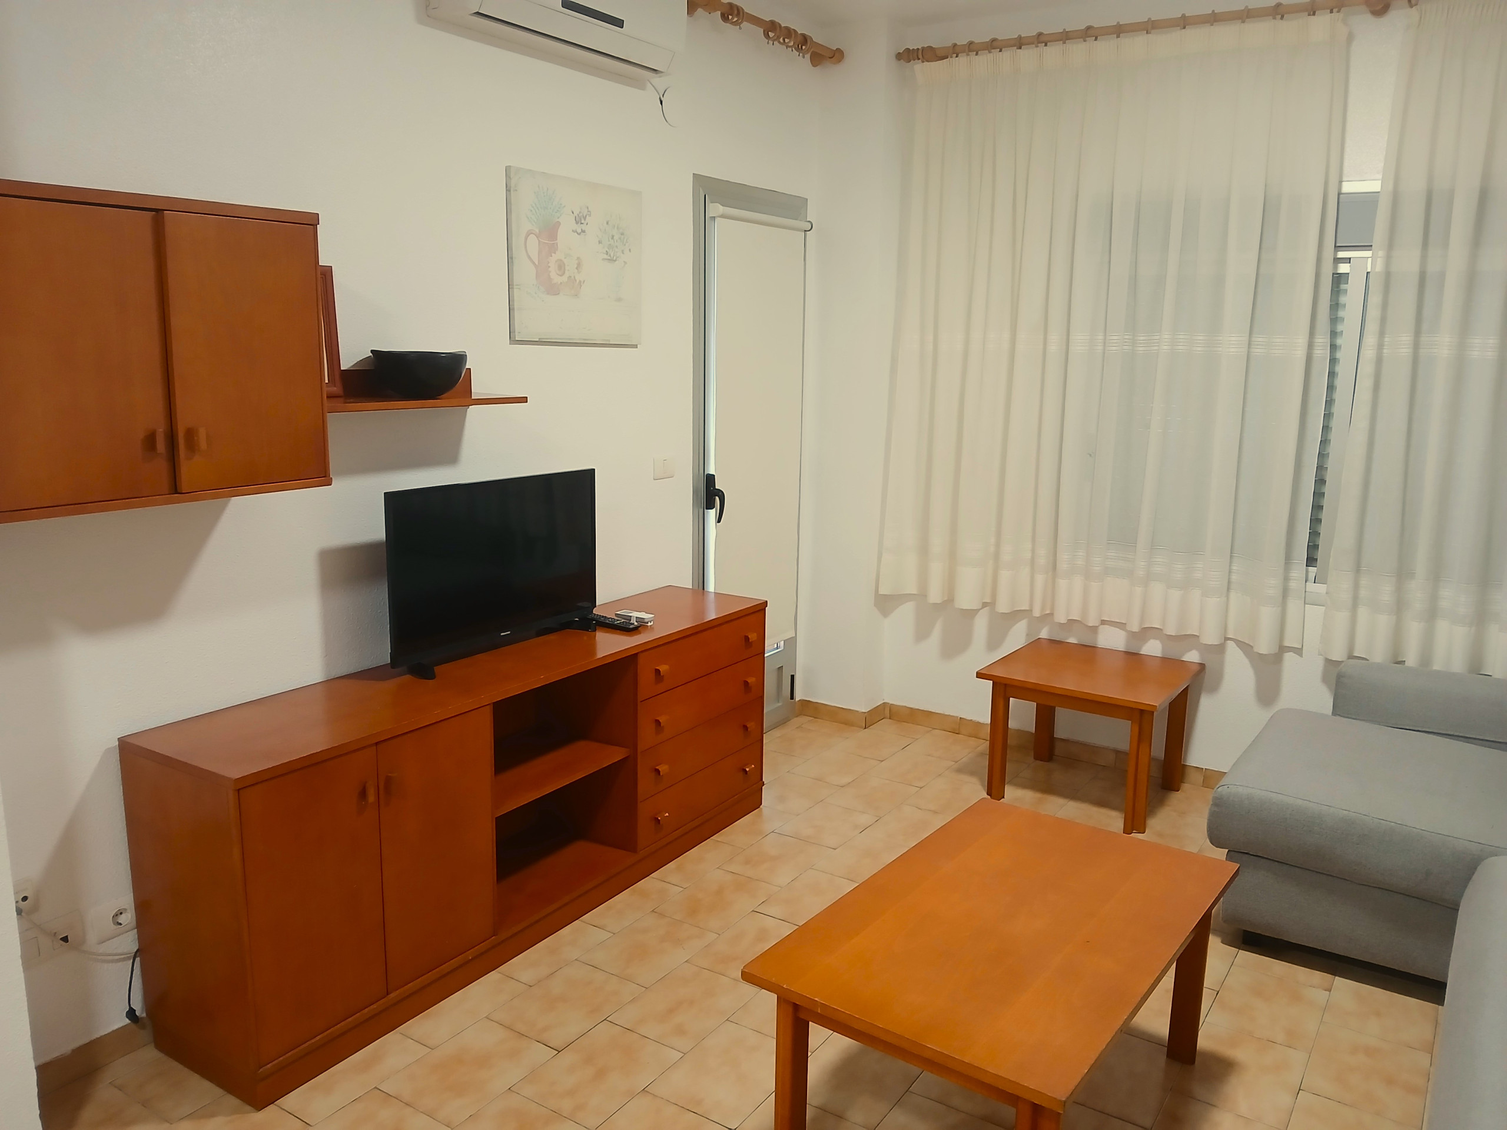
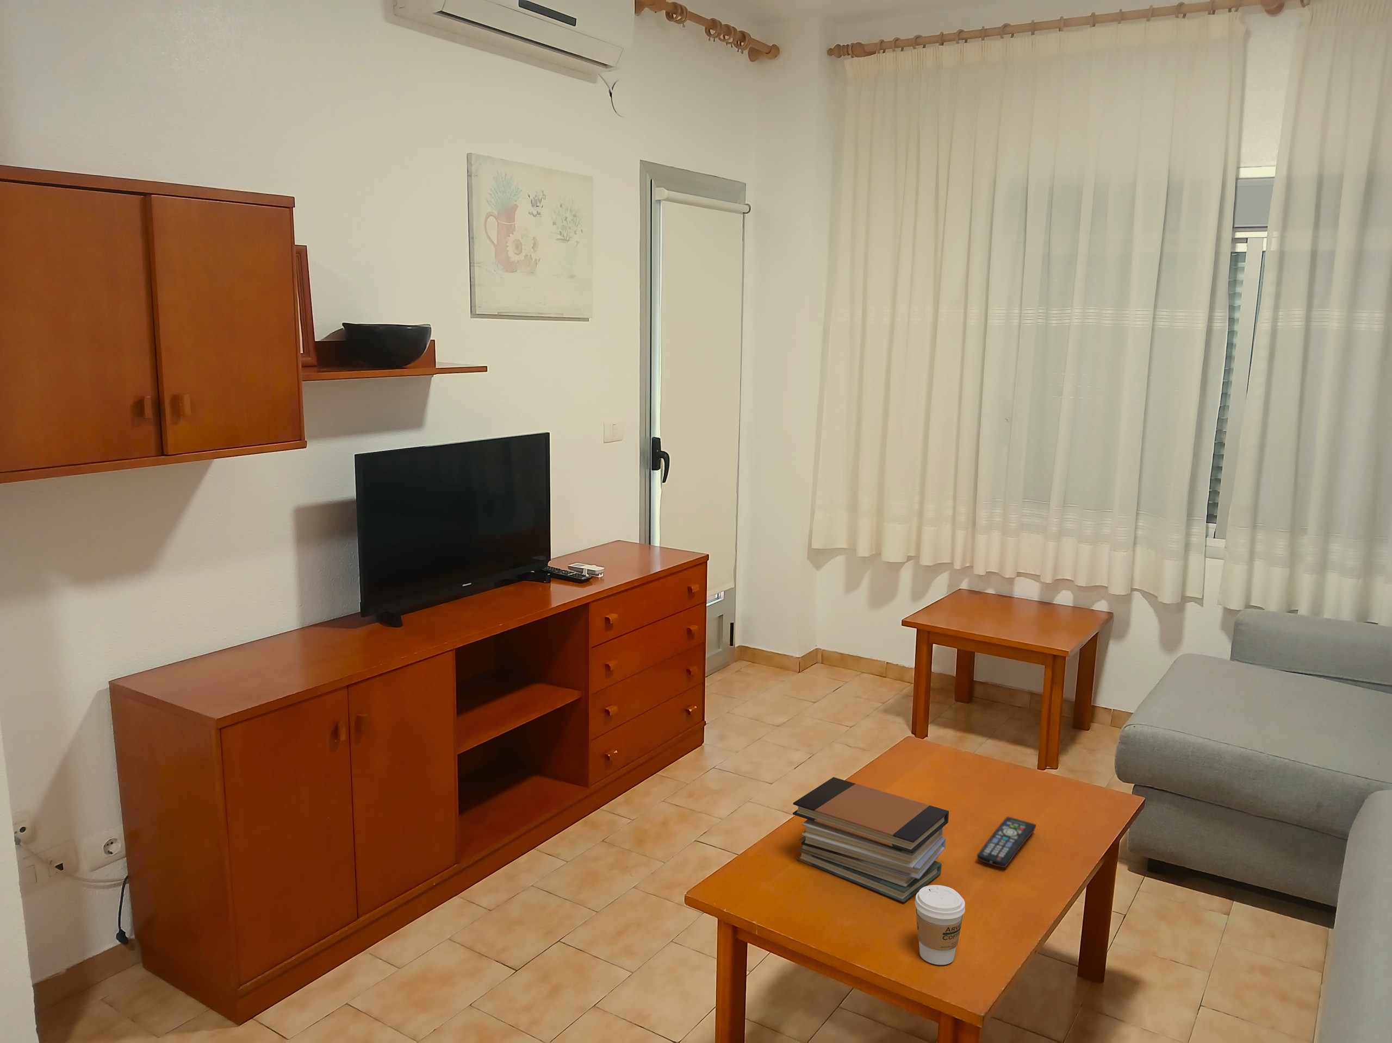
+ coffee cup (938, 925)
+ book stack (870, 837)
+ remote control (1007, 840)
